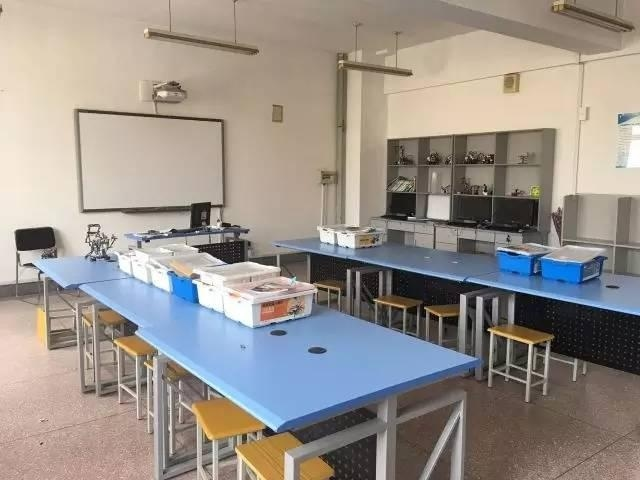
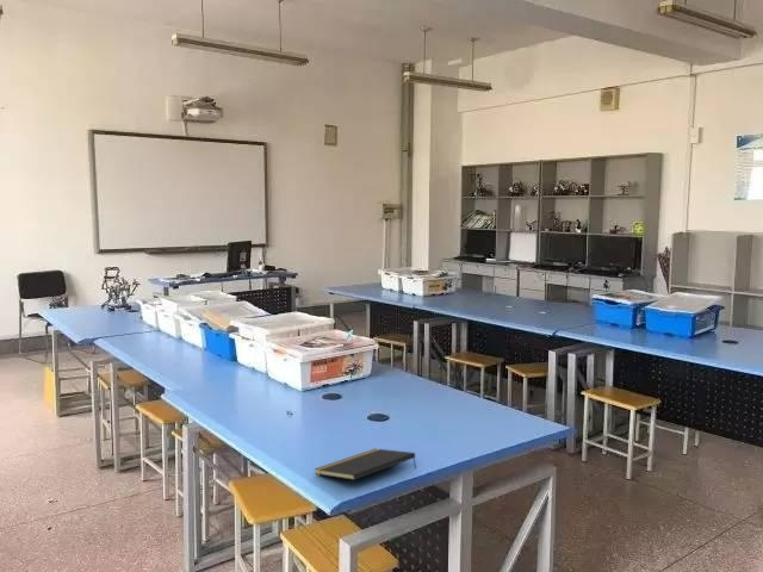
+ notepad (365, 462)
